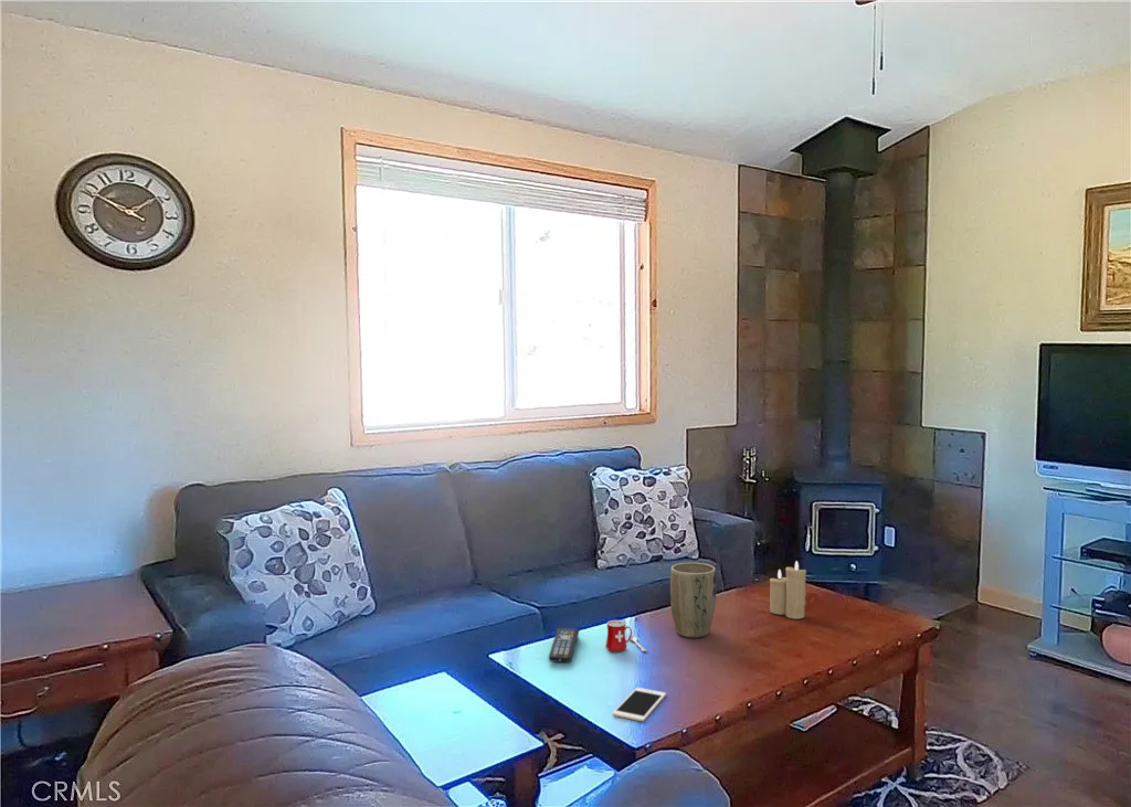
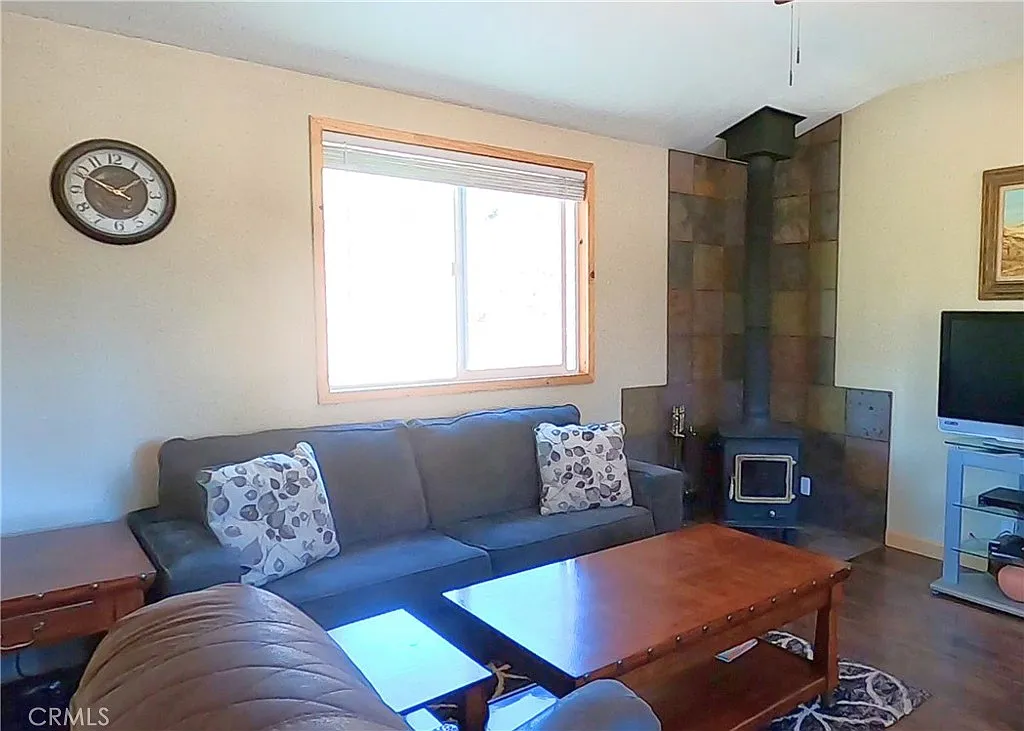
- mug (623, 634)
- candle (786, 586)
- cell phone (640, 703)
- remote control (564, 644)
- plant pot (693, 599)
